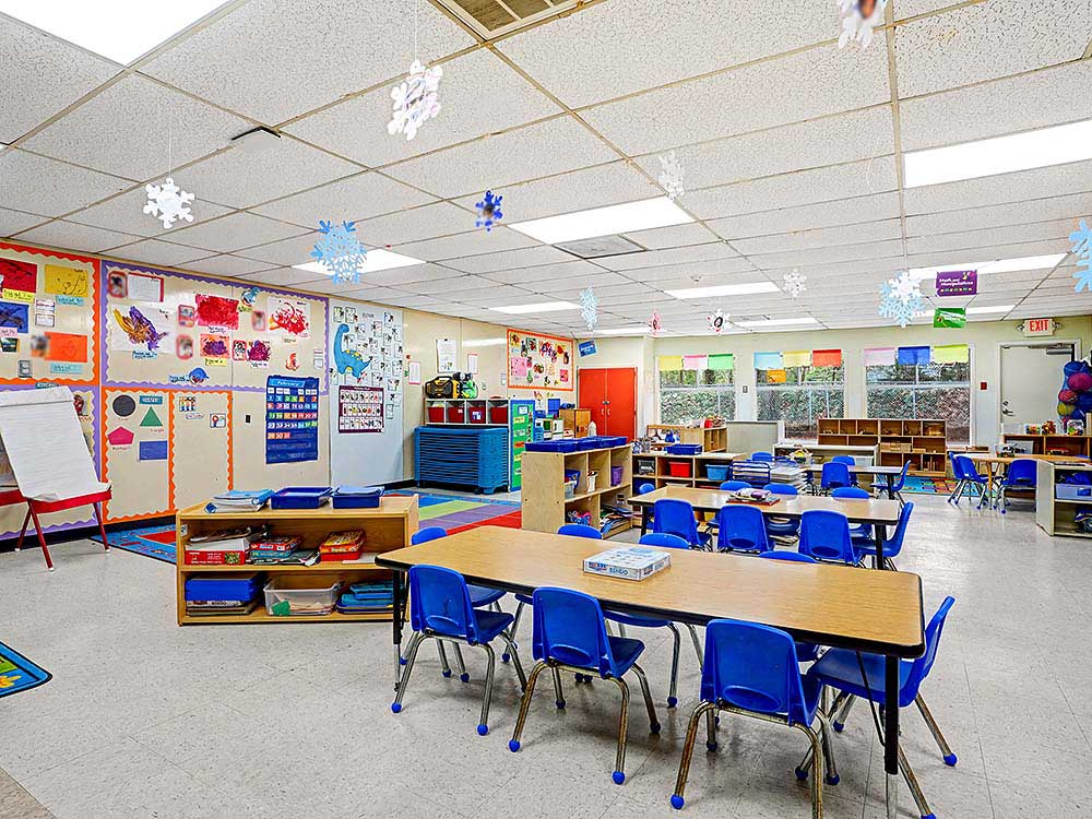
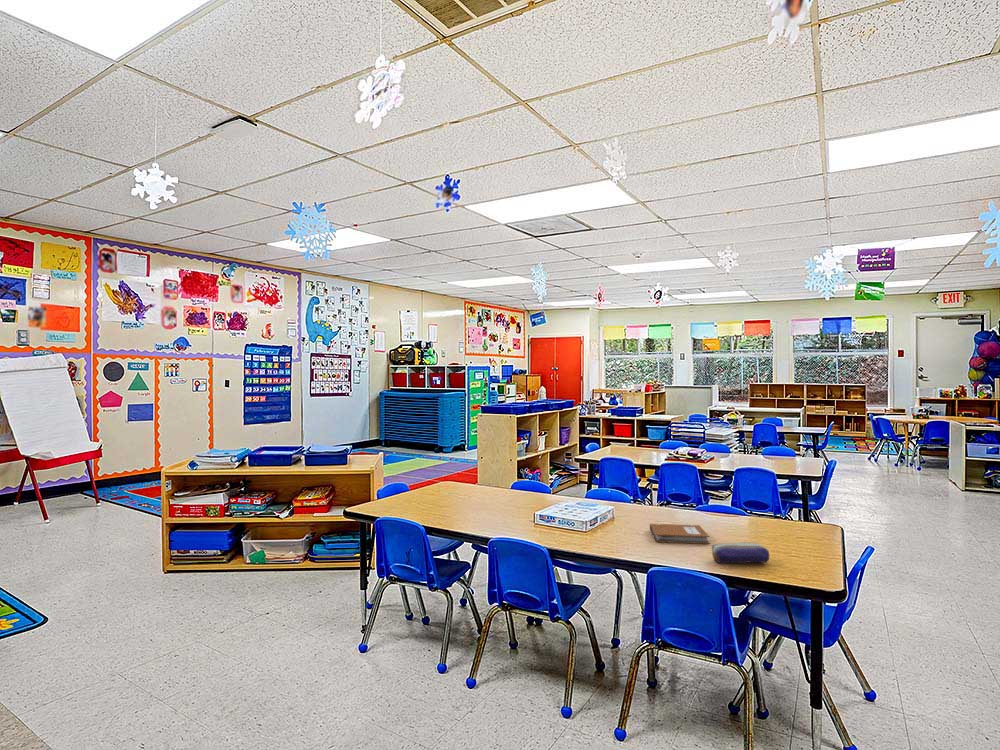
+ notebook (679, 532)
+ pencil case (740, 553)
